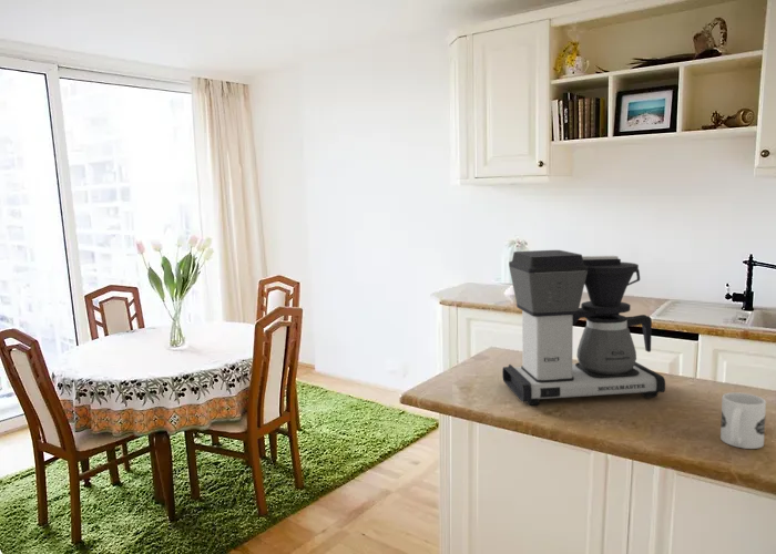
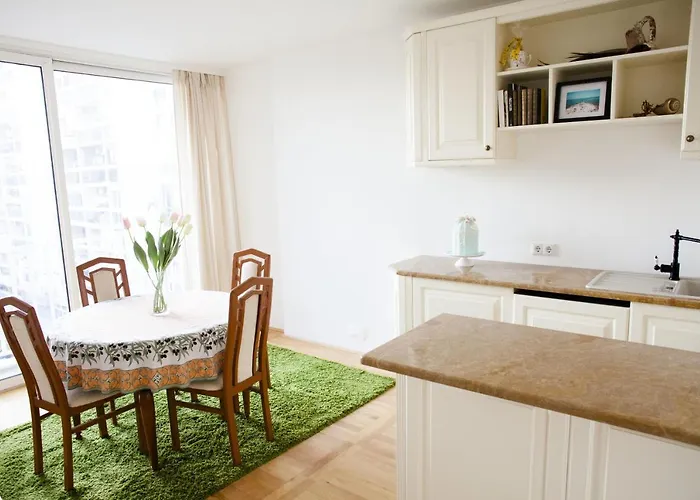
- mug (741, 422)
- coffee maker (578, 319)
